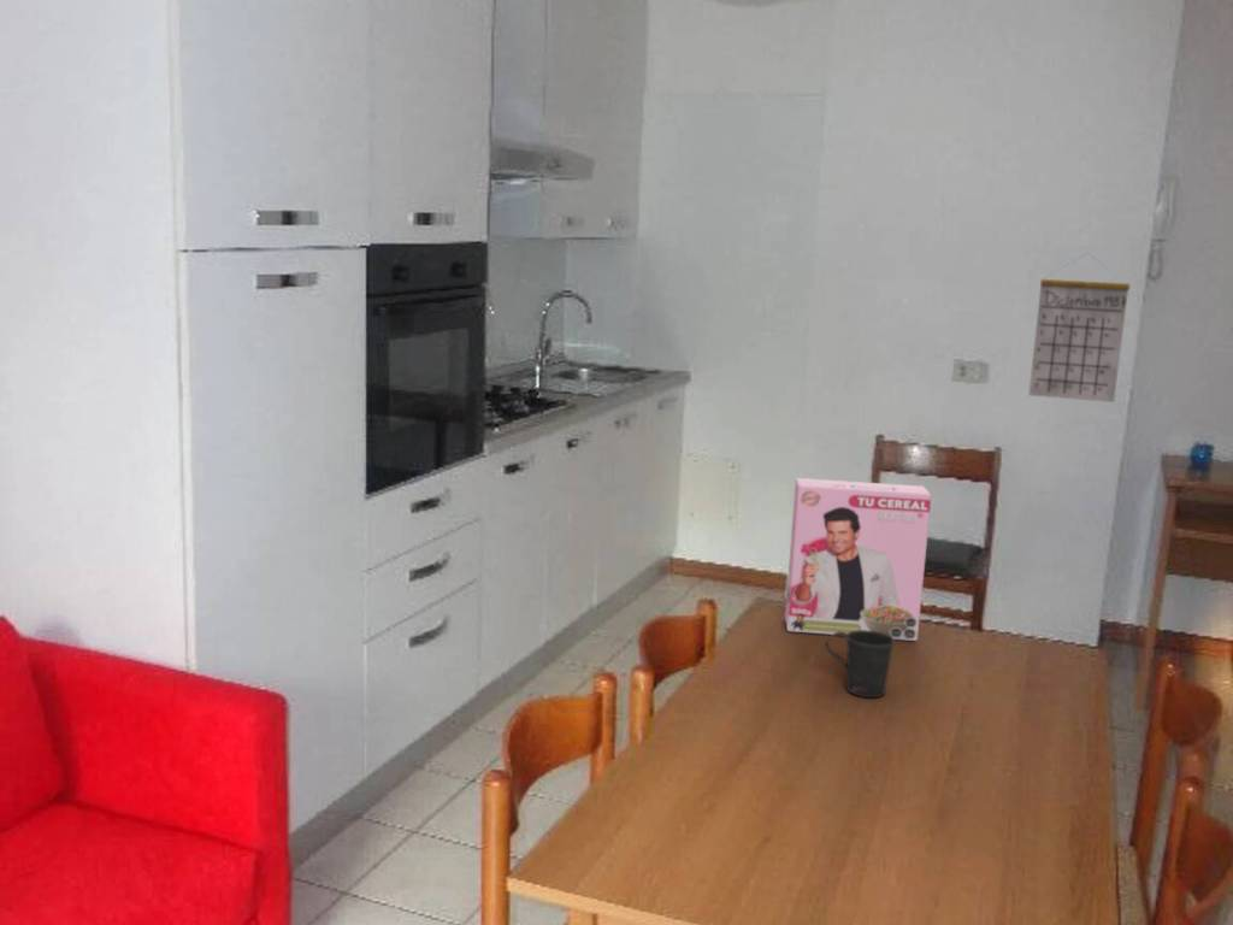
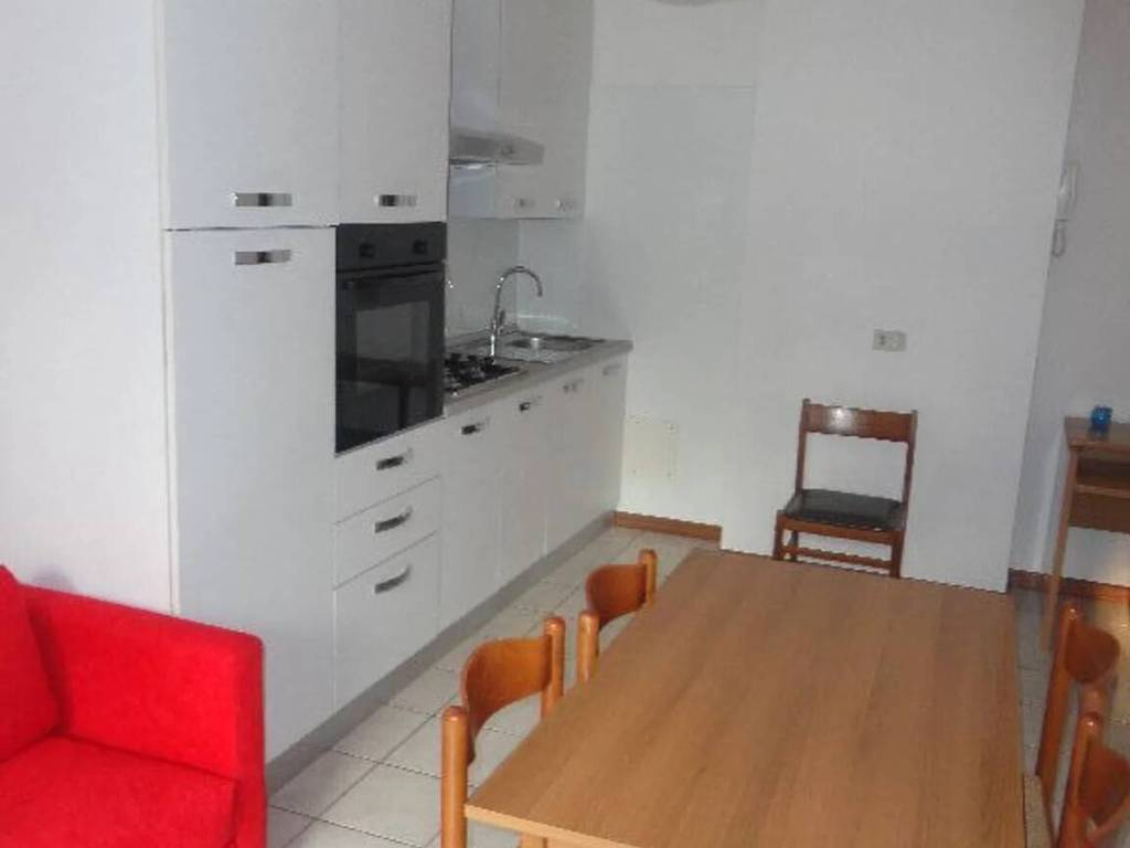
- calendar (1079, 326)
- cereal box (855, 558)
- mug (857, 661)
